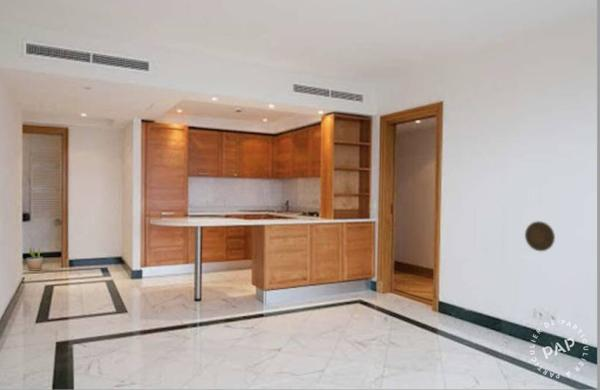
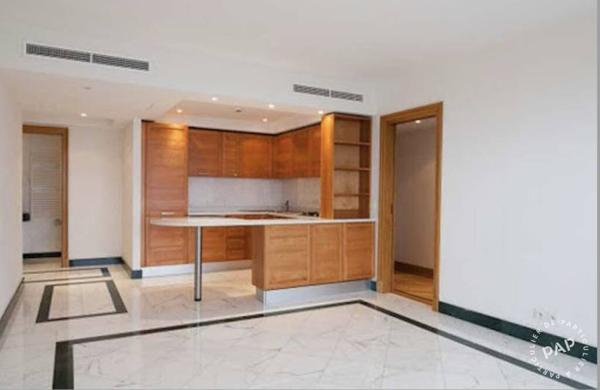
- potted plant (34, 257)
- decorative plate (538, 236)
